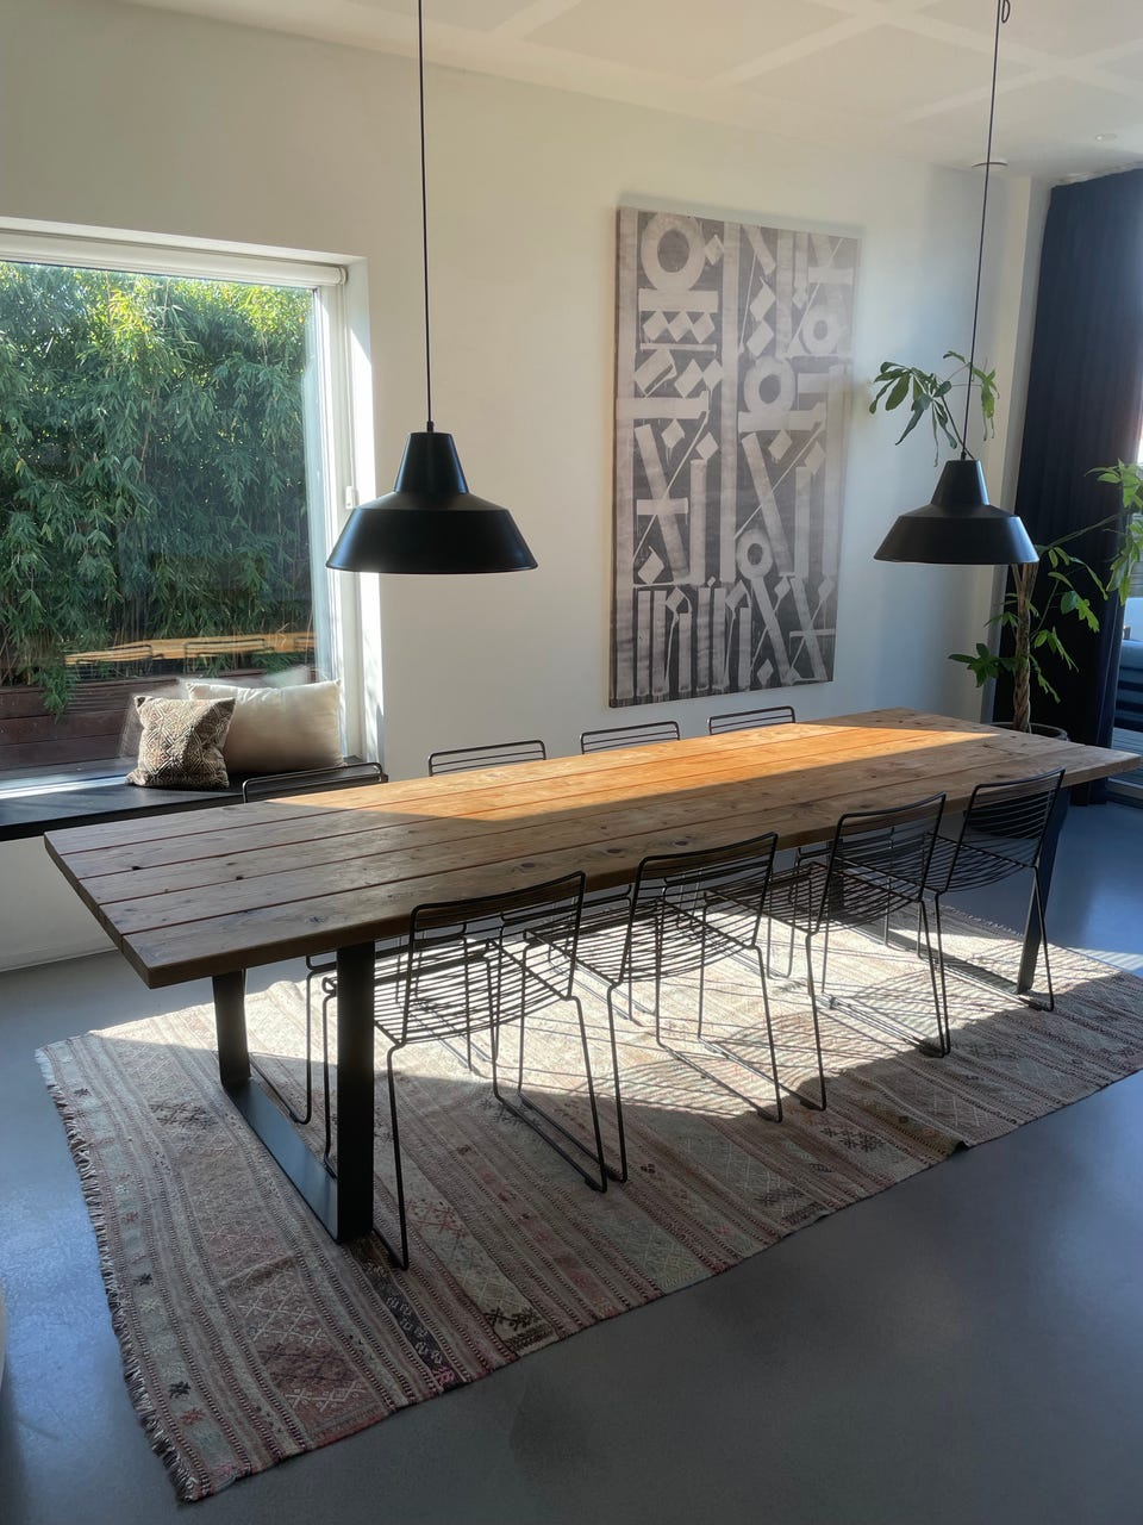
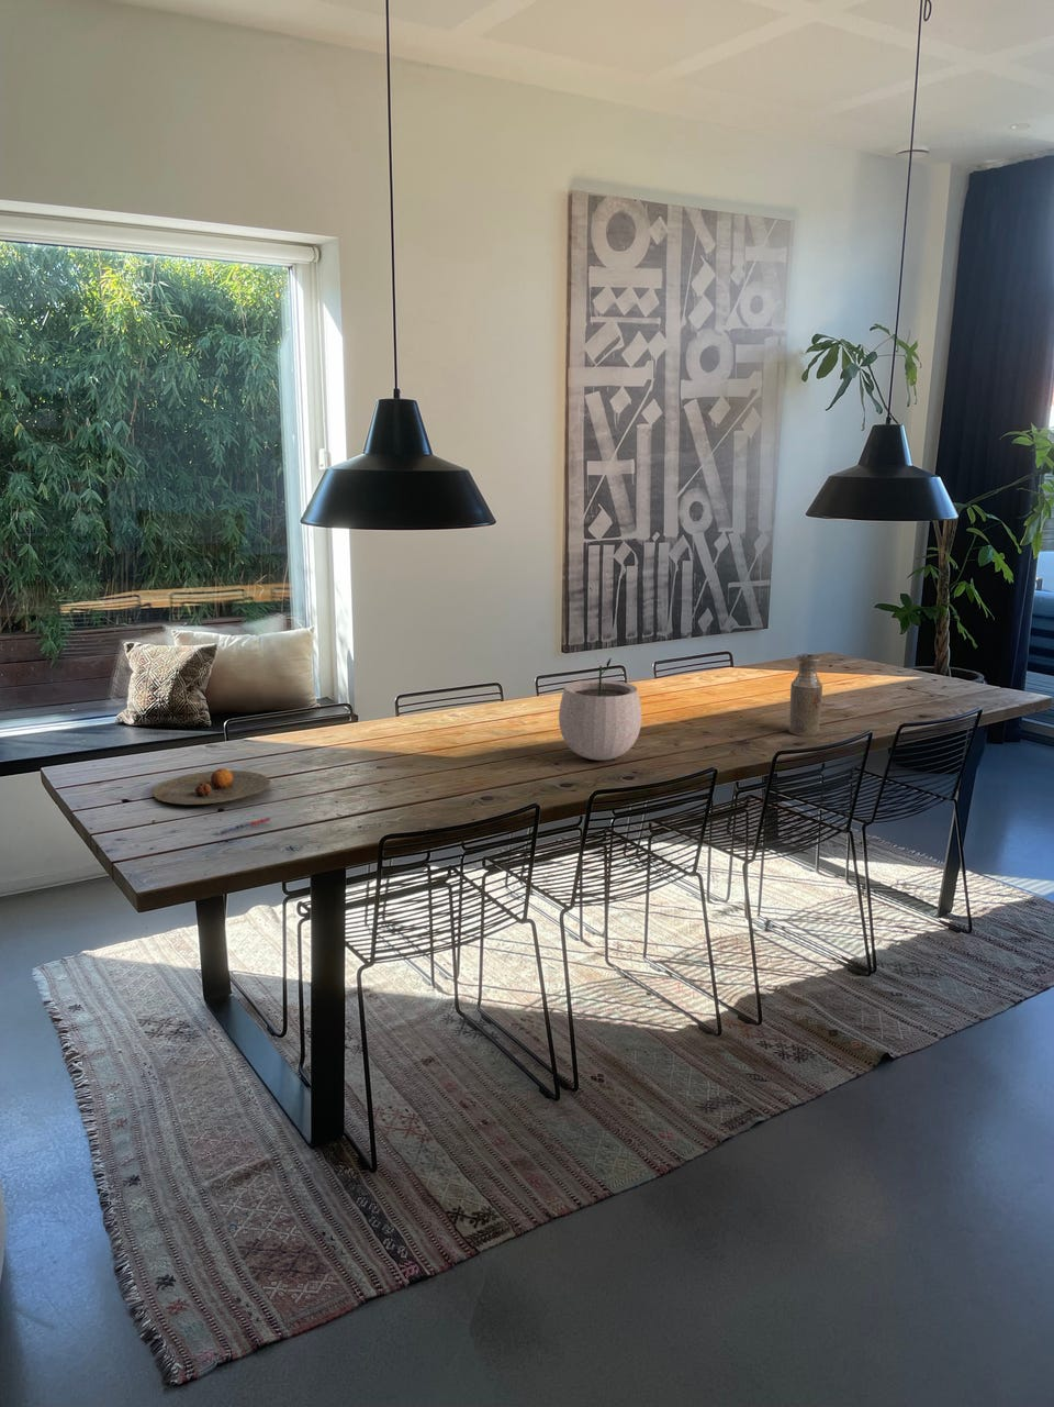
+ plant pot (599, 707)
+ plate (210, 781)
+ bottle (806, 695)
+ pen (242, 825)
